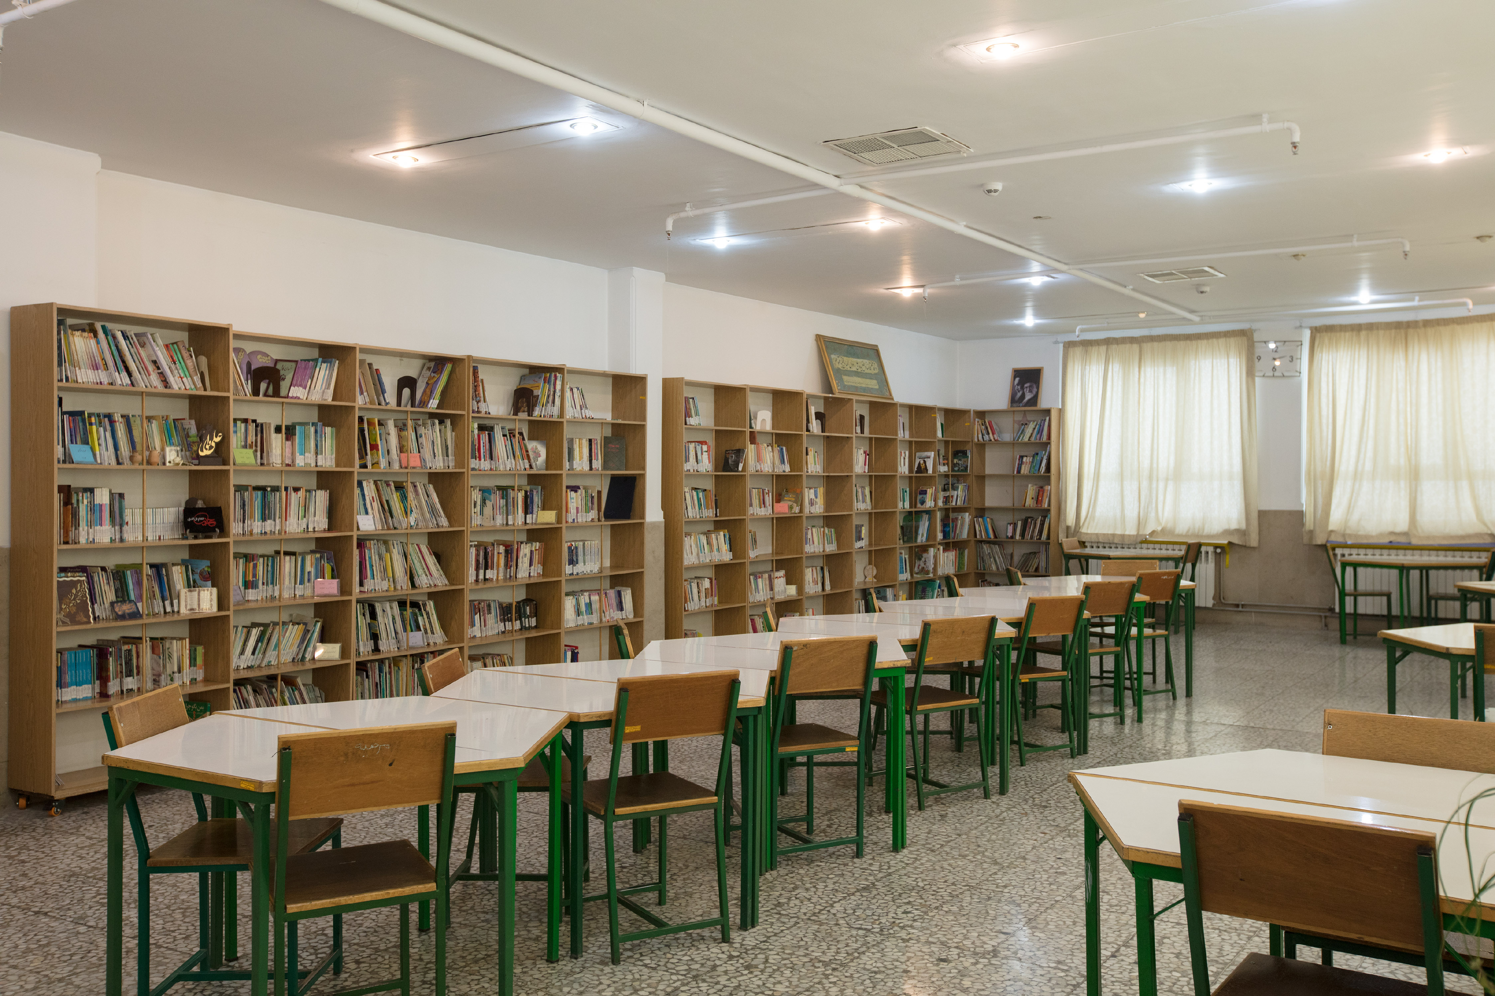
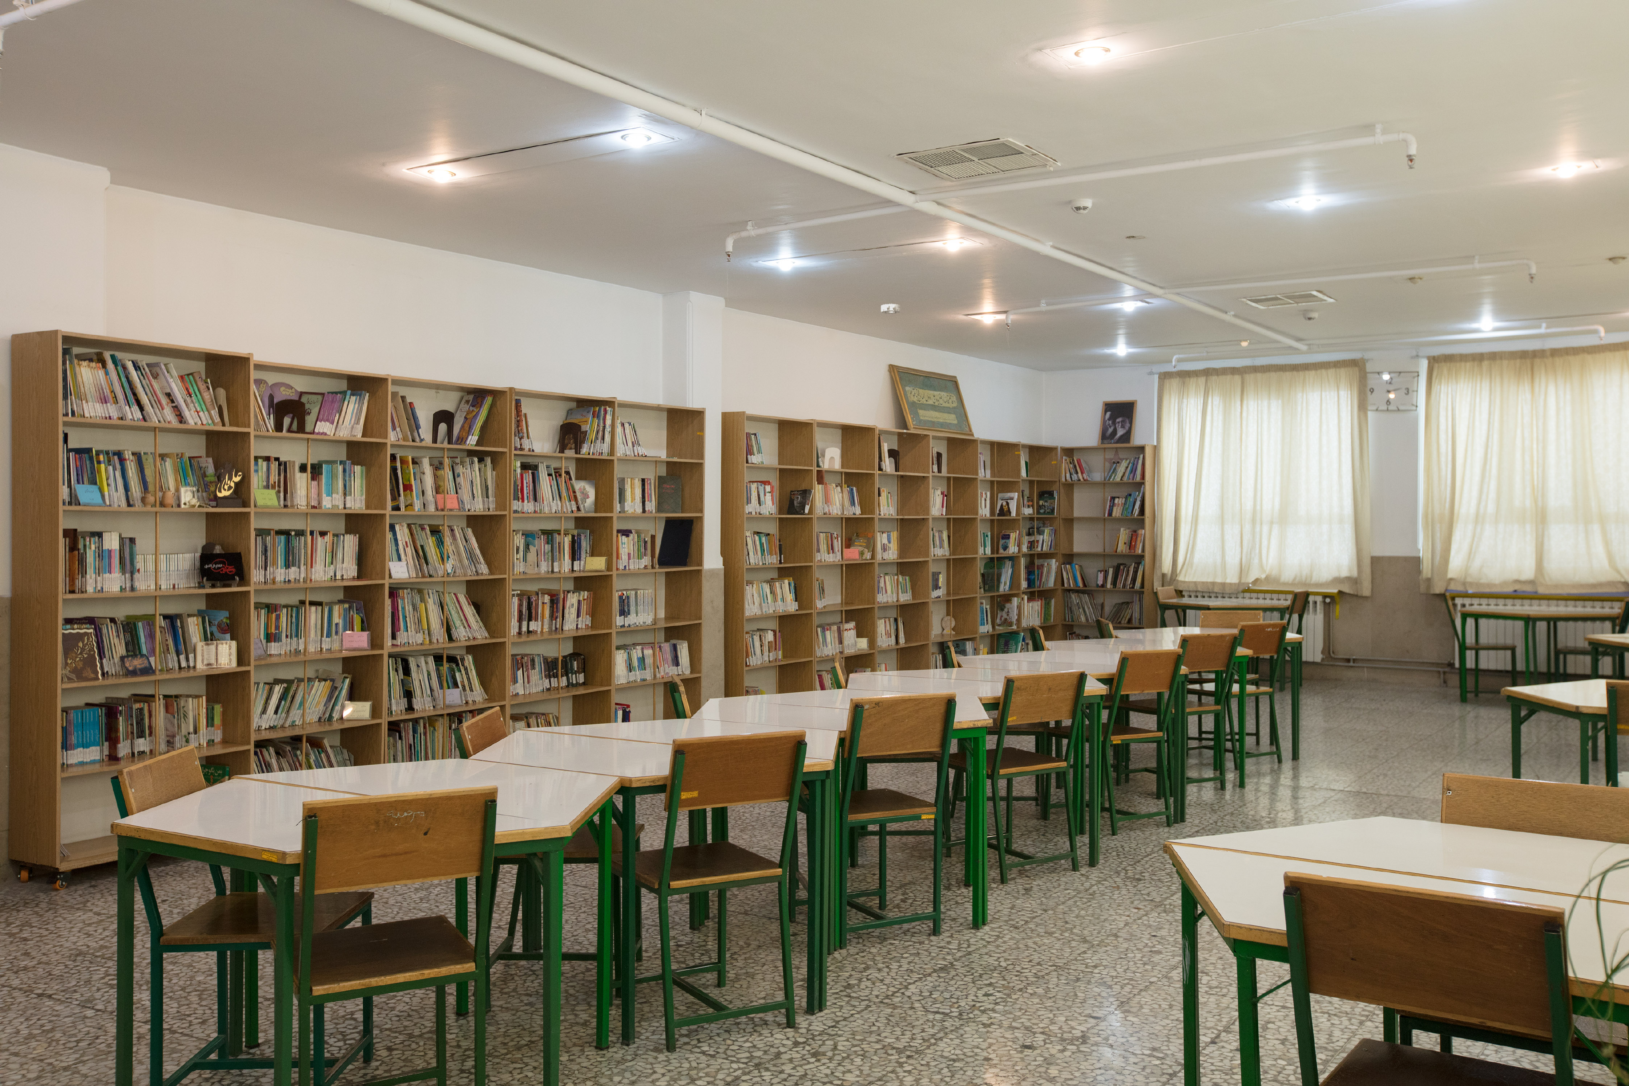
+ smoke detector (891, 308)
